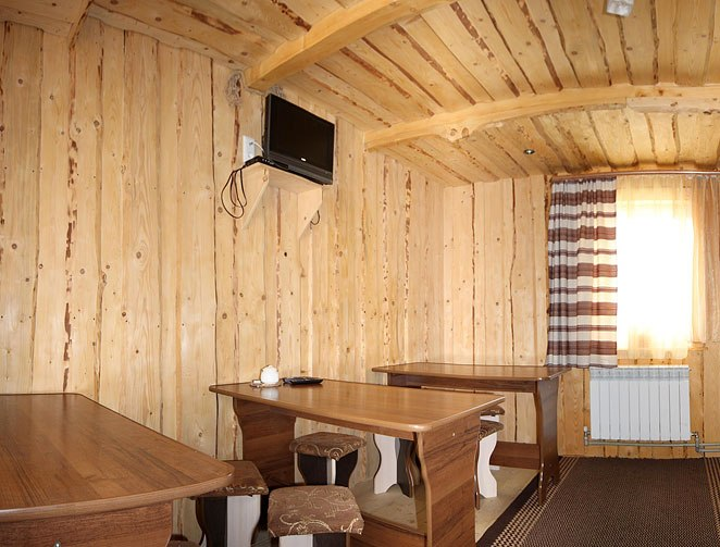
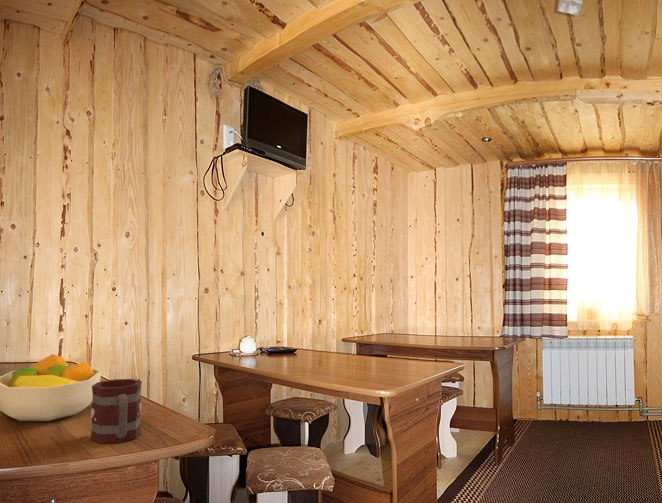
+ fruit bowl (49, 384)
+ mug (118, 412)
